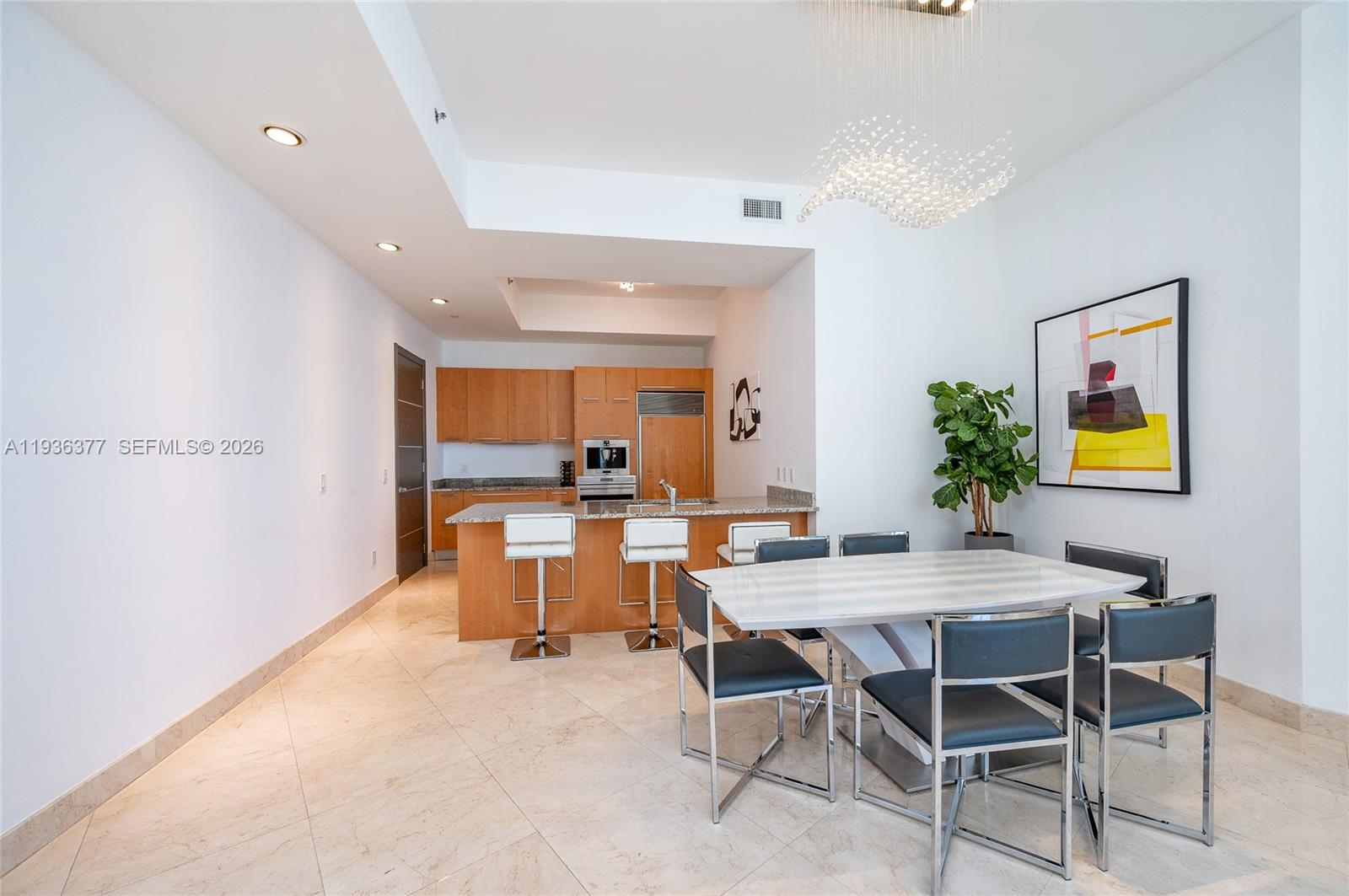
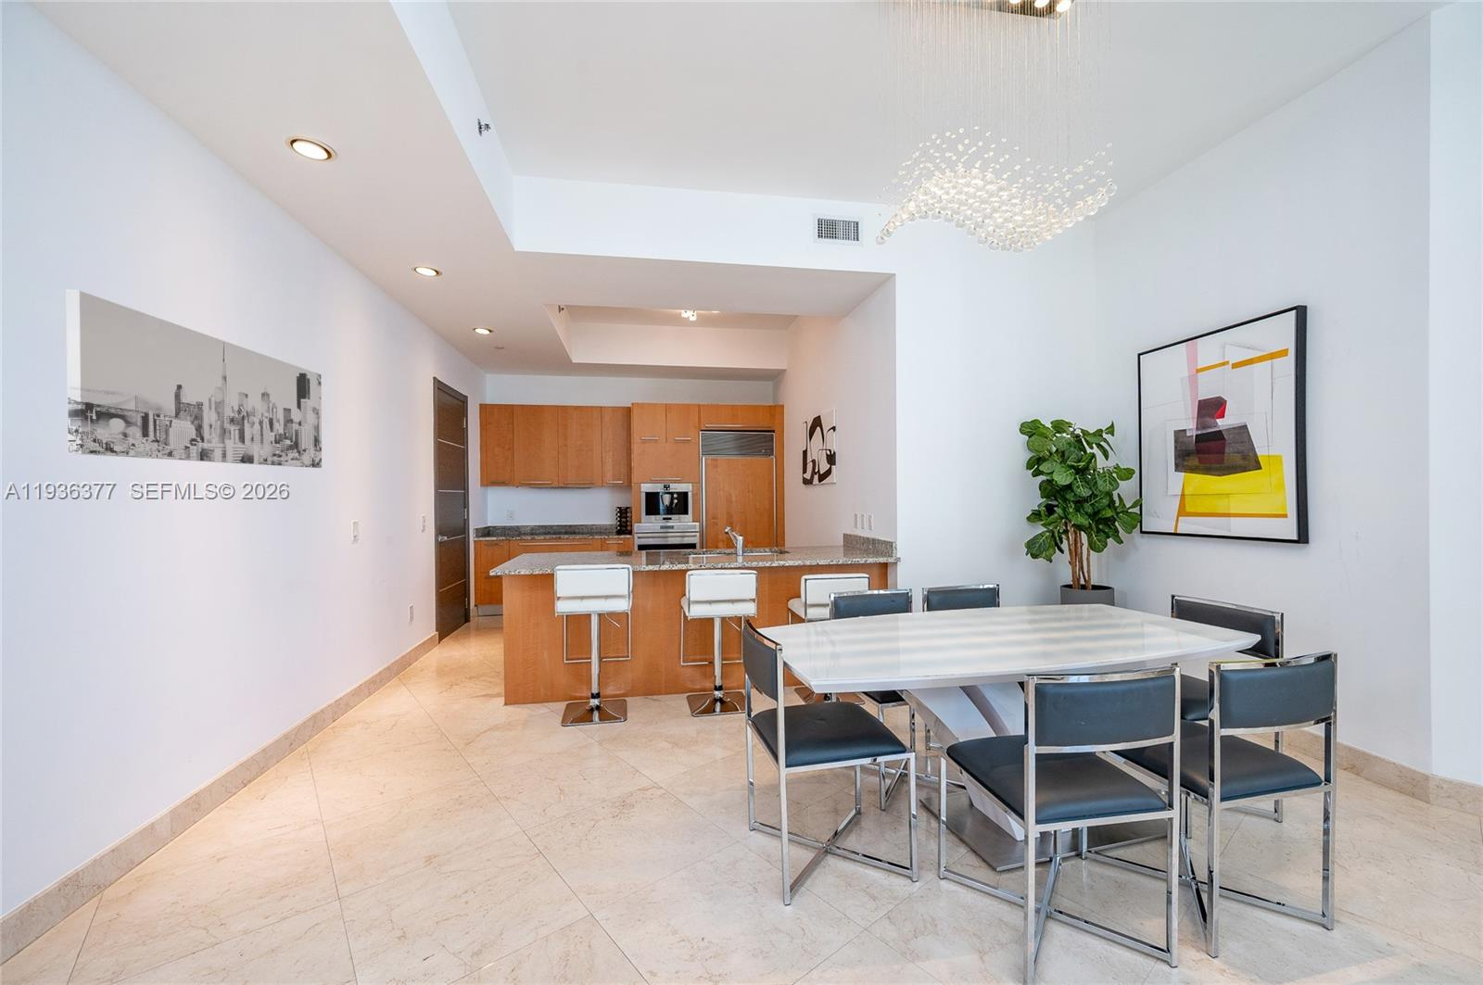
+ wall art (229, 403)
